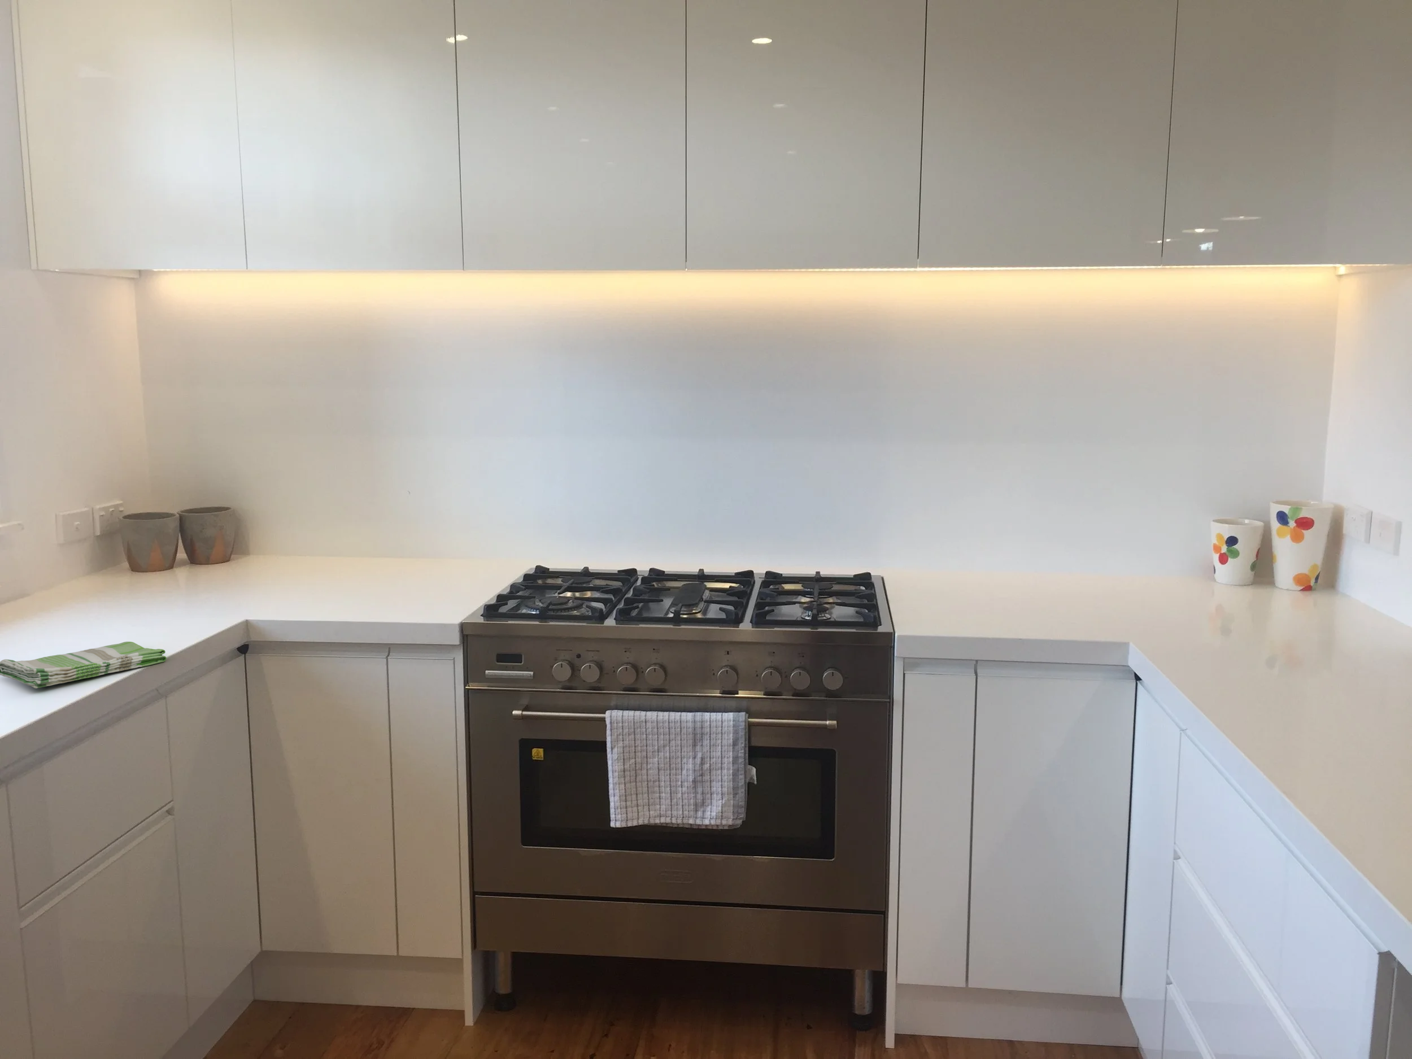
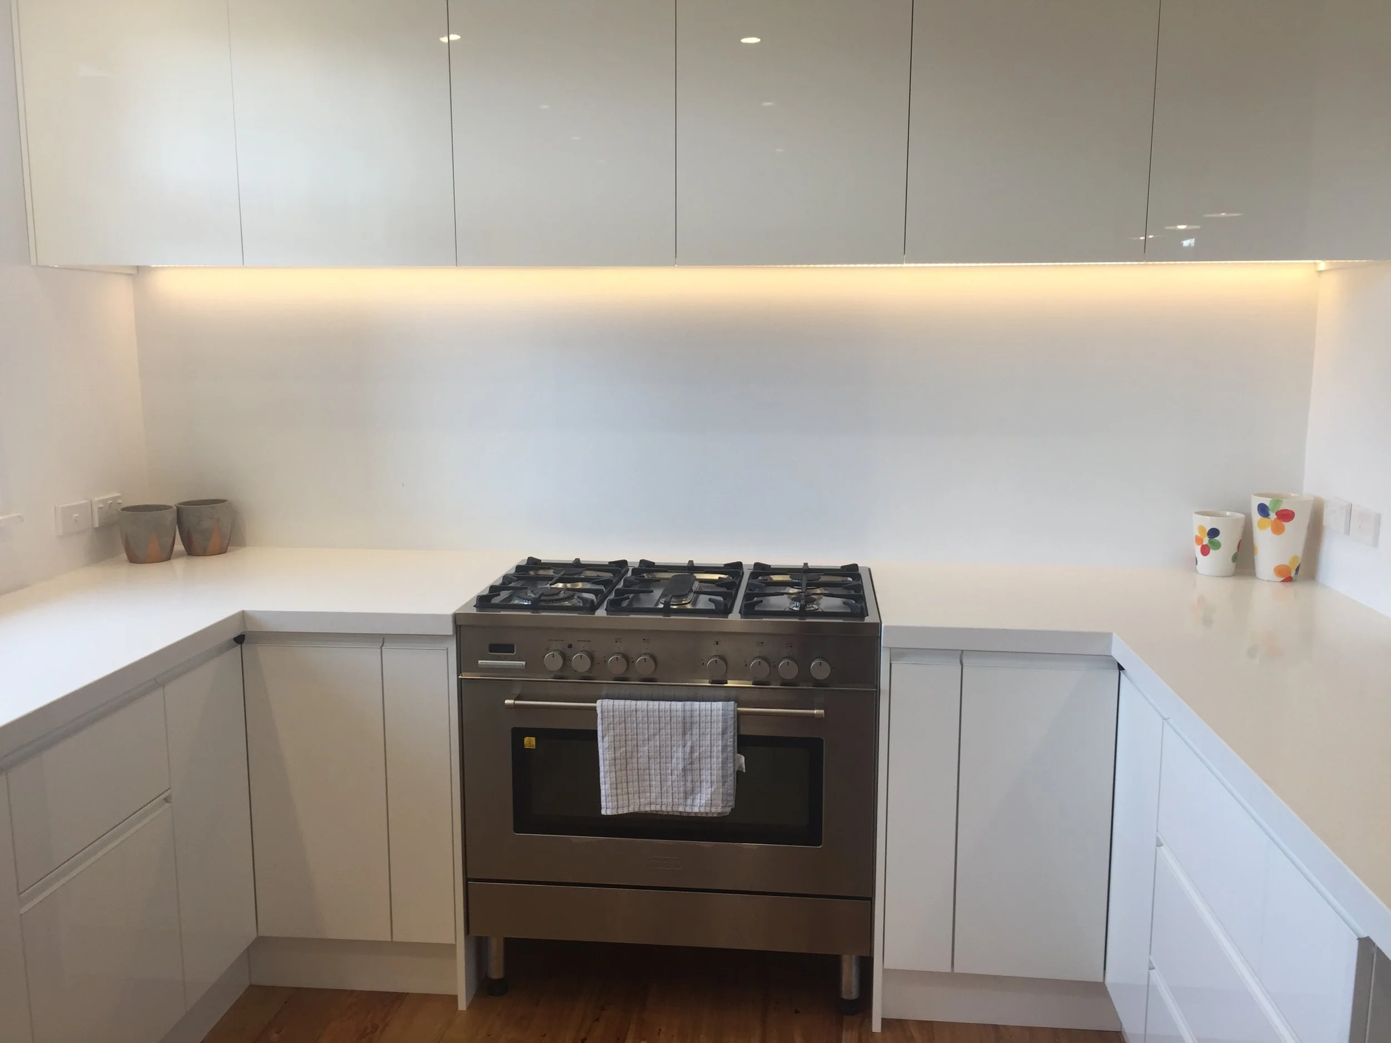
- dish towel (82, 660)
